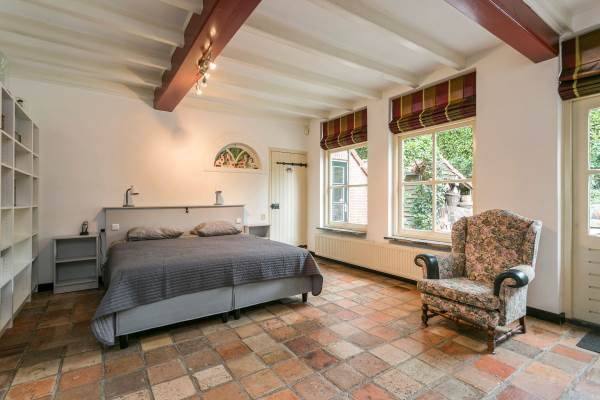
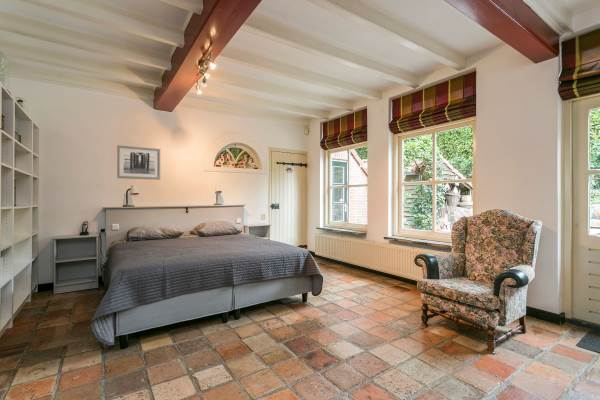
+ wall art (139, 163)
